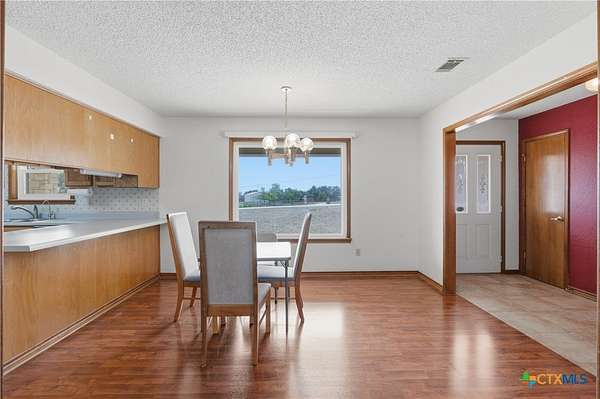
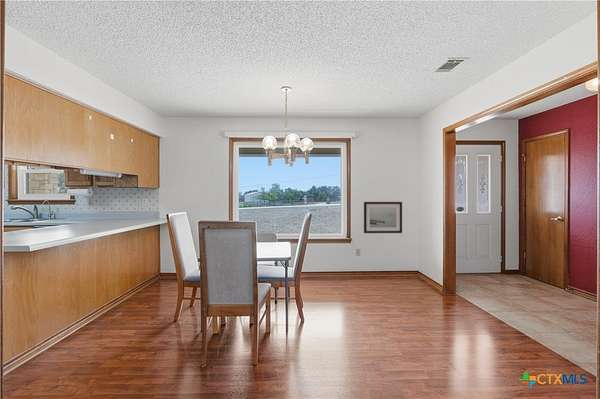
+ wall art (382, 217)
